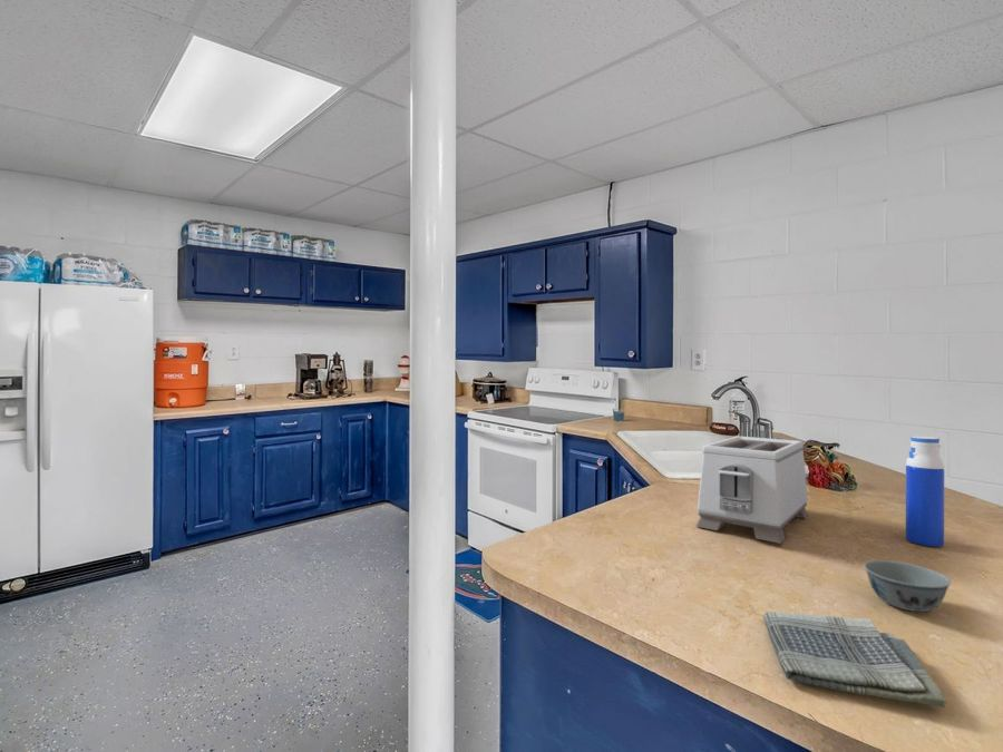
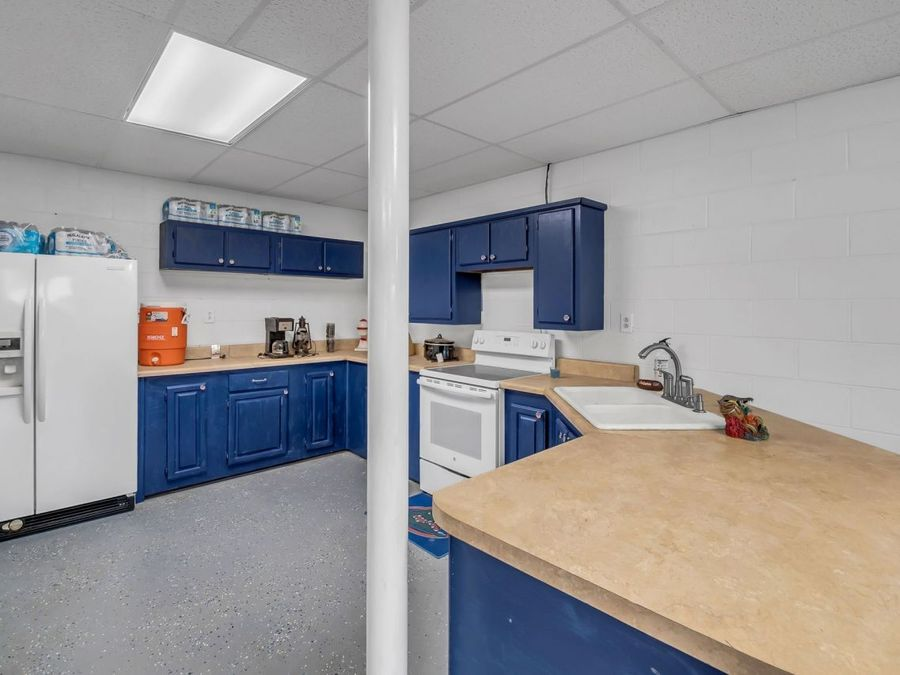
- dish towel (843, 650)
- water bottle (924, 489)
- bowl (905, 587)
- toaster (752, 482)
